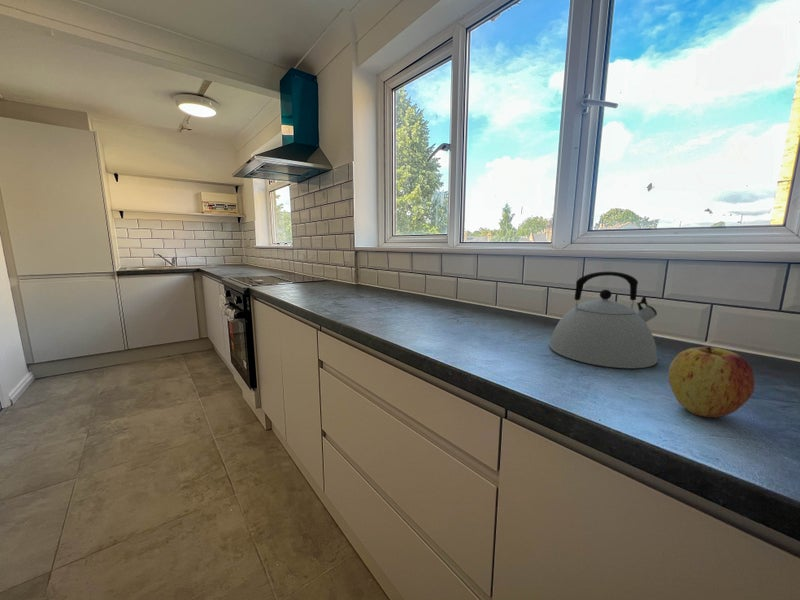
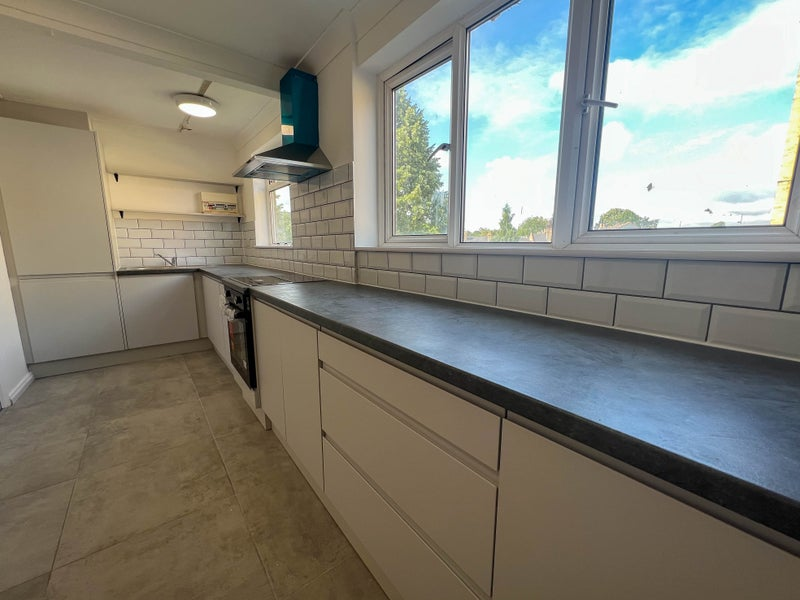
- kettle (605, 312)
- apple (708, 380)
